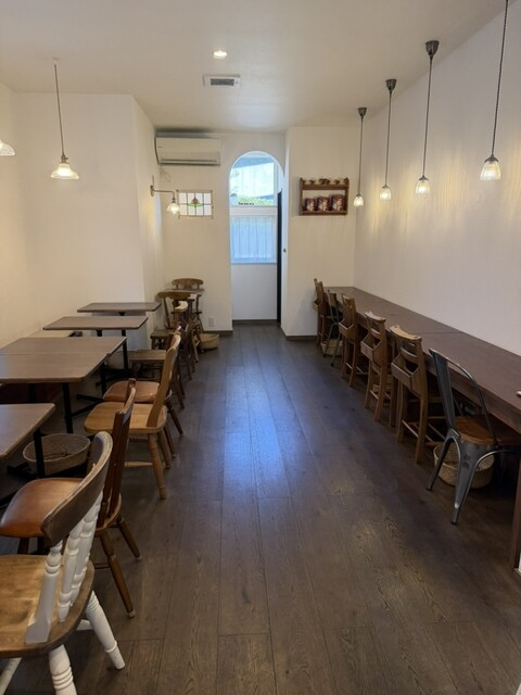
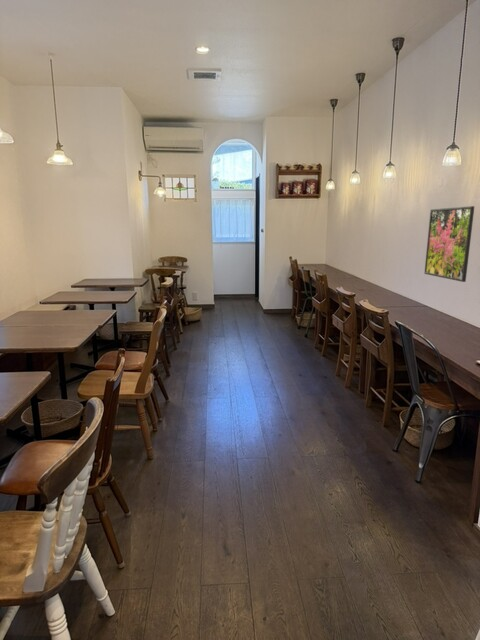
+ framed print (446, 243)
